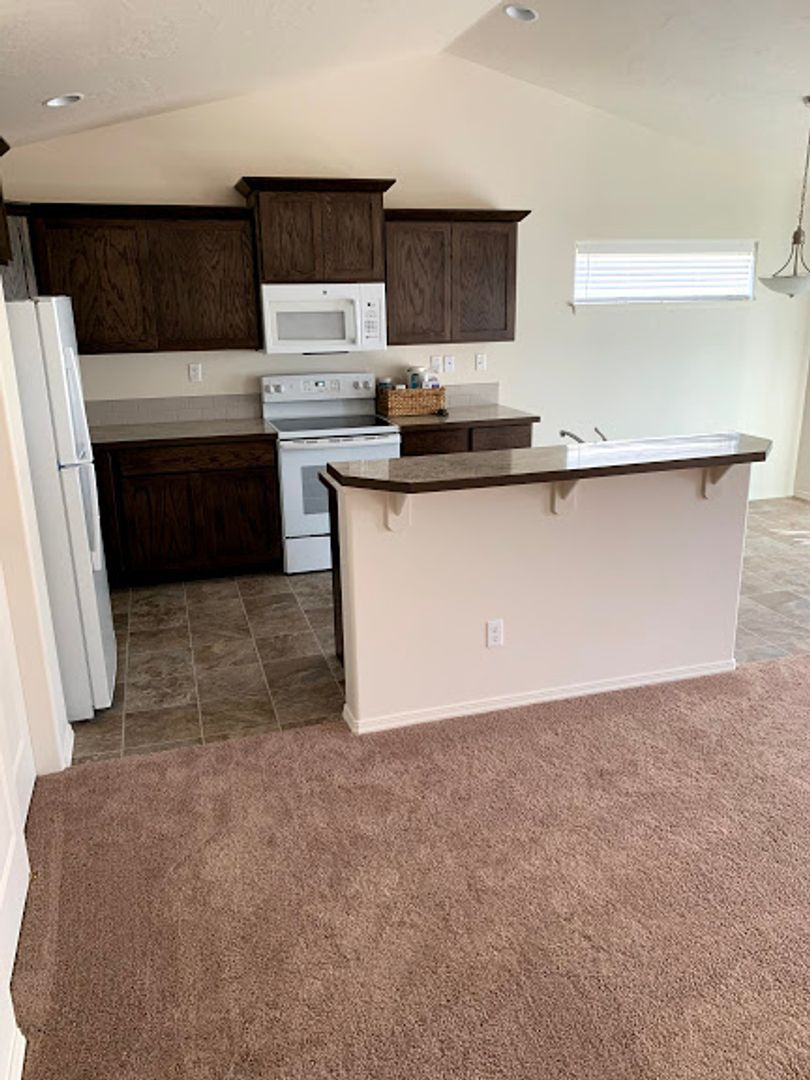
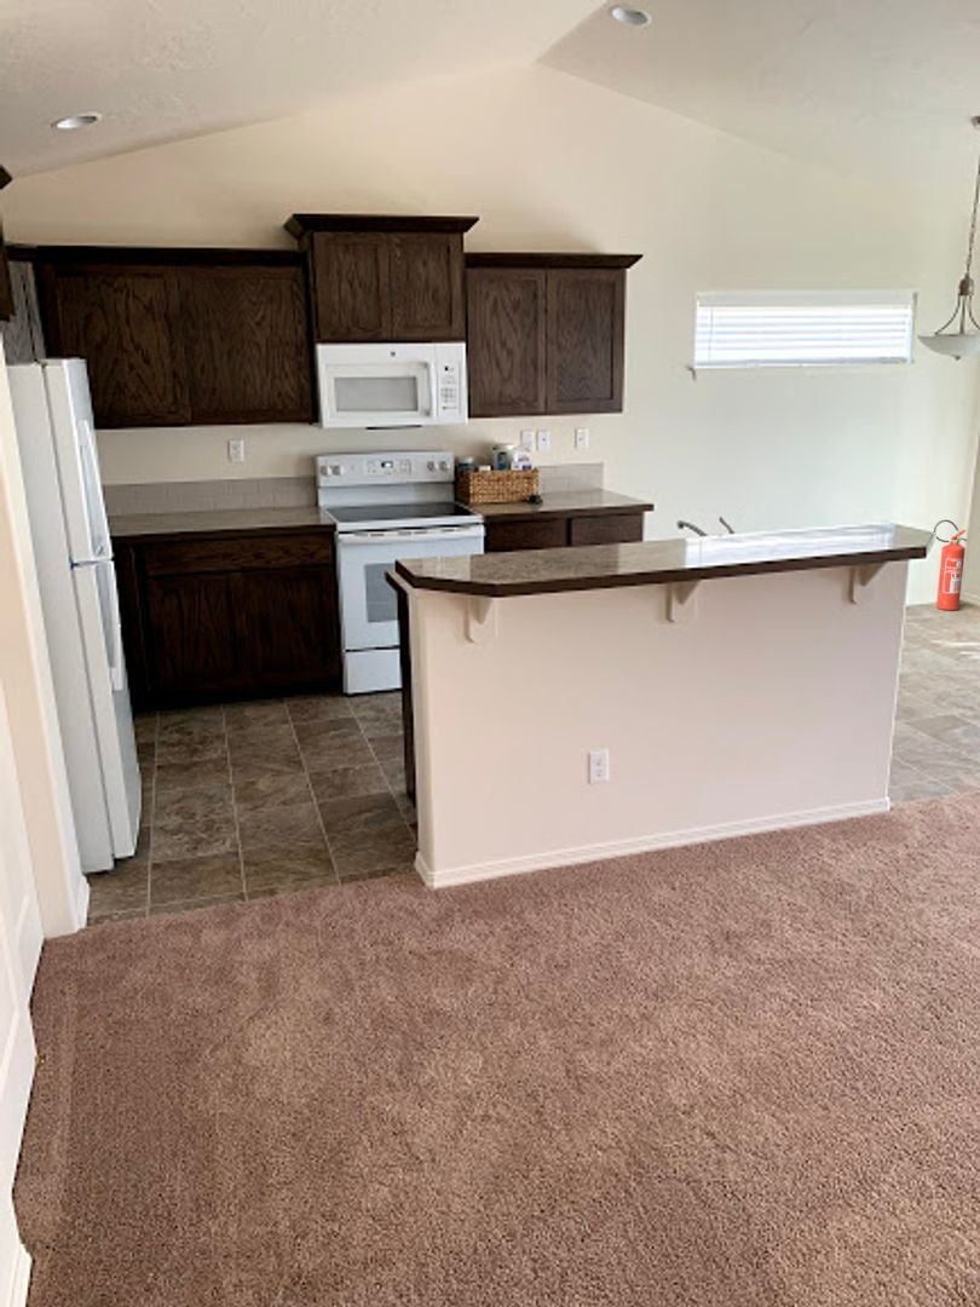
+ fire extinguisher (947, 564)
